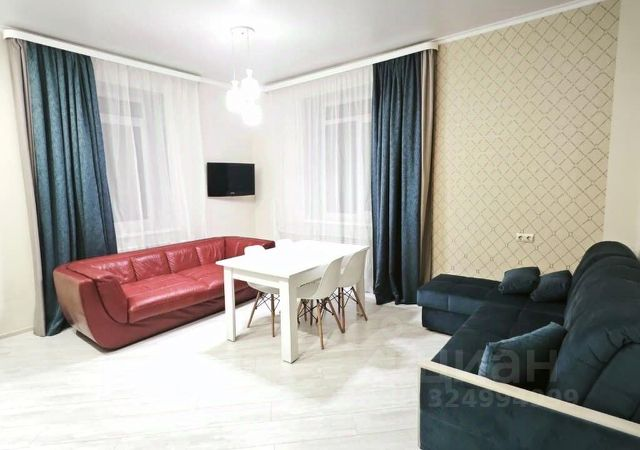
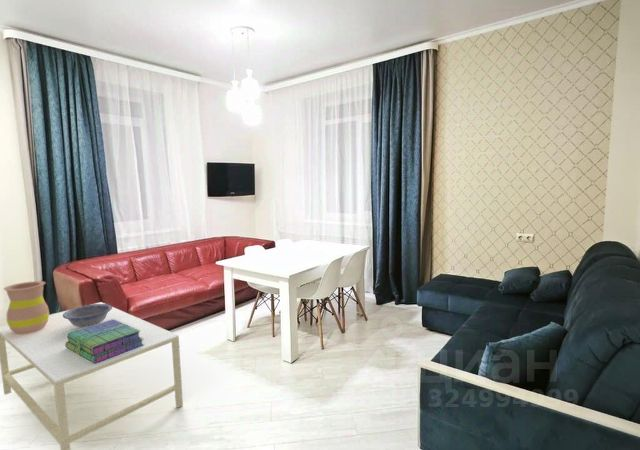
+ stack of books (104, 338)
+ vase (27, 307)
+ coffee table (87, 365)
+ decorative bowl (88, 318)
